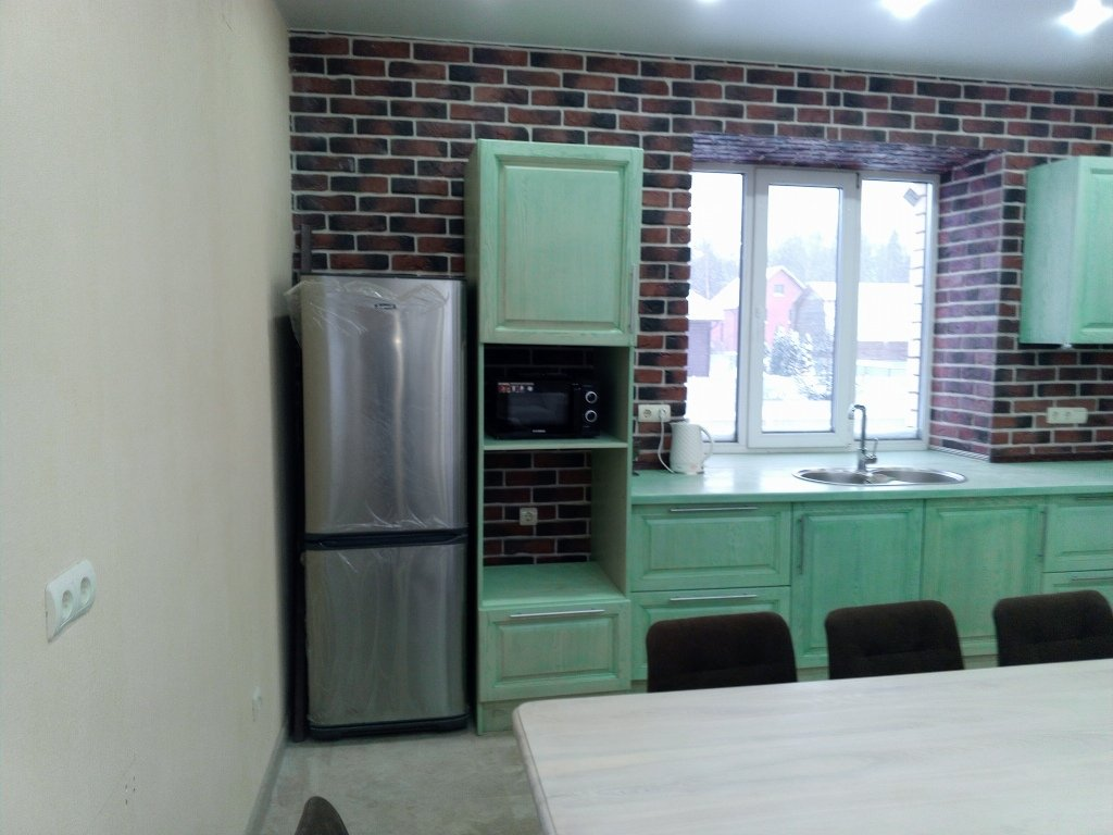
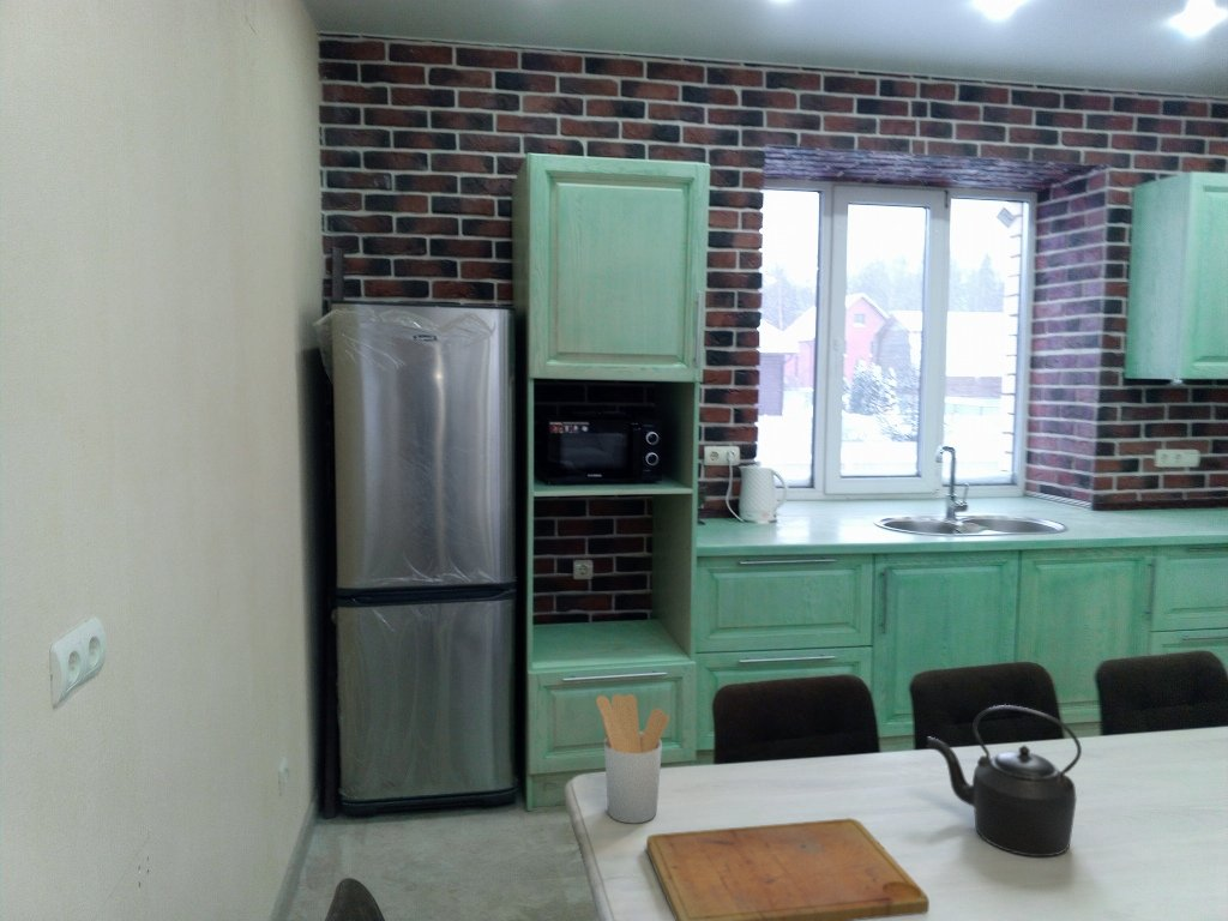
+ kettle (998, 765)
+ utensil holder (626, 753)
+ cutting board (778, 871)
